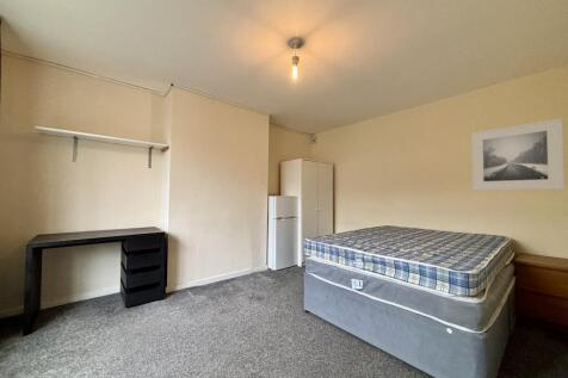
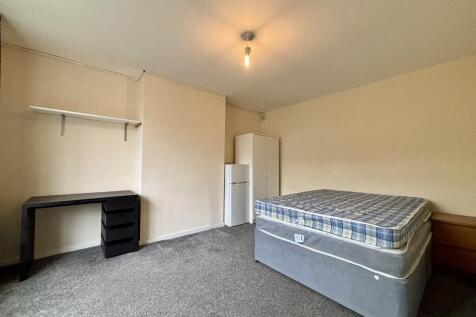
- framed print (512, 157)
